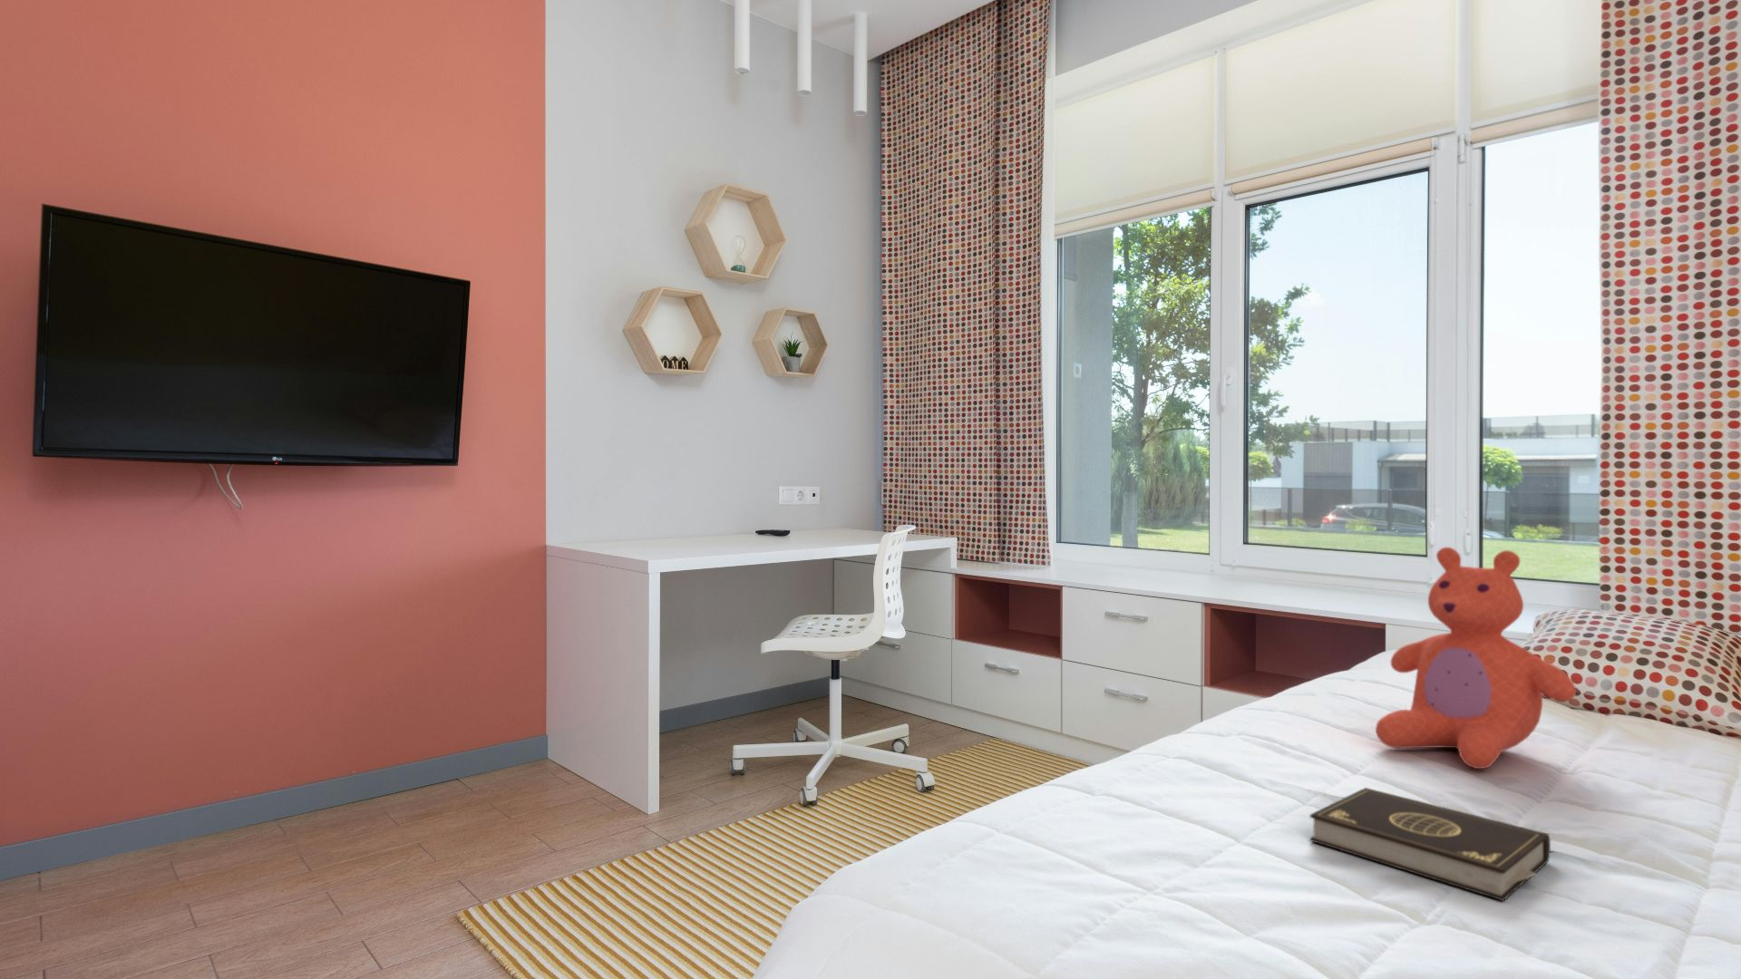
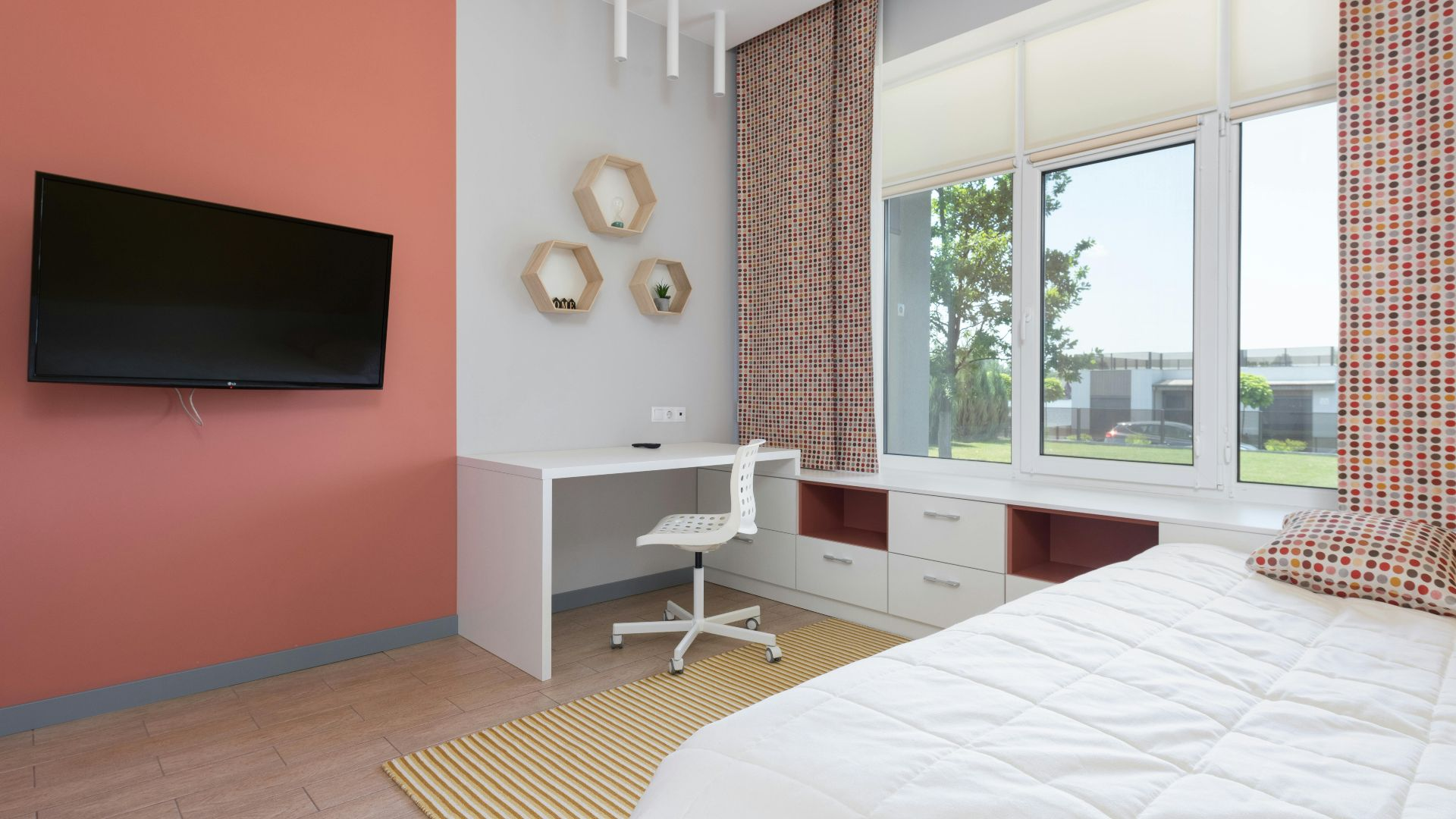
- teddy bear (1461, 650)
- book (1427, 837)
